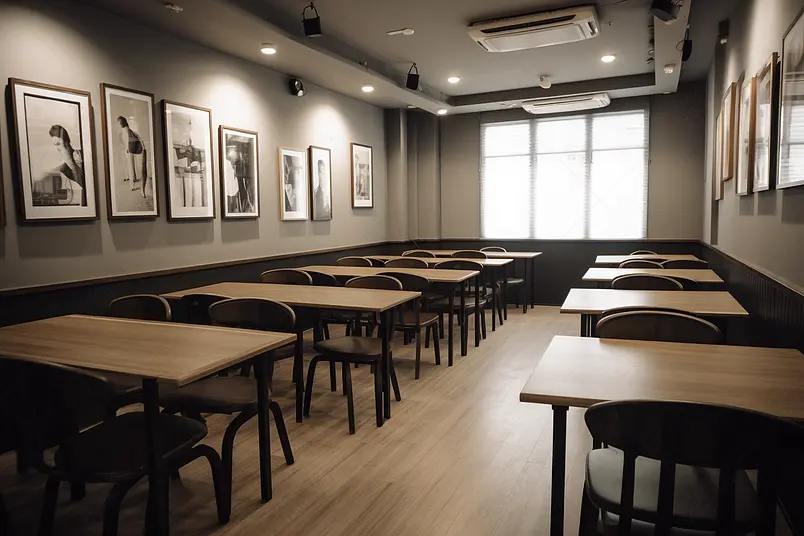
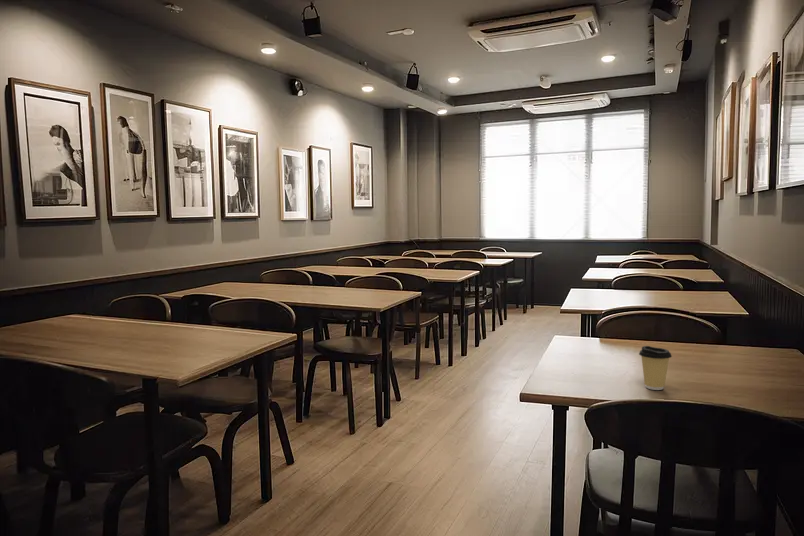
+ coffee cup (654, 368)
